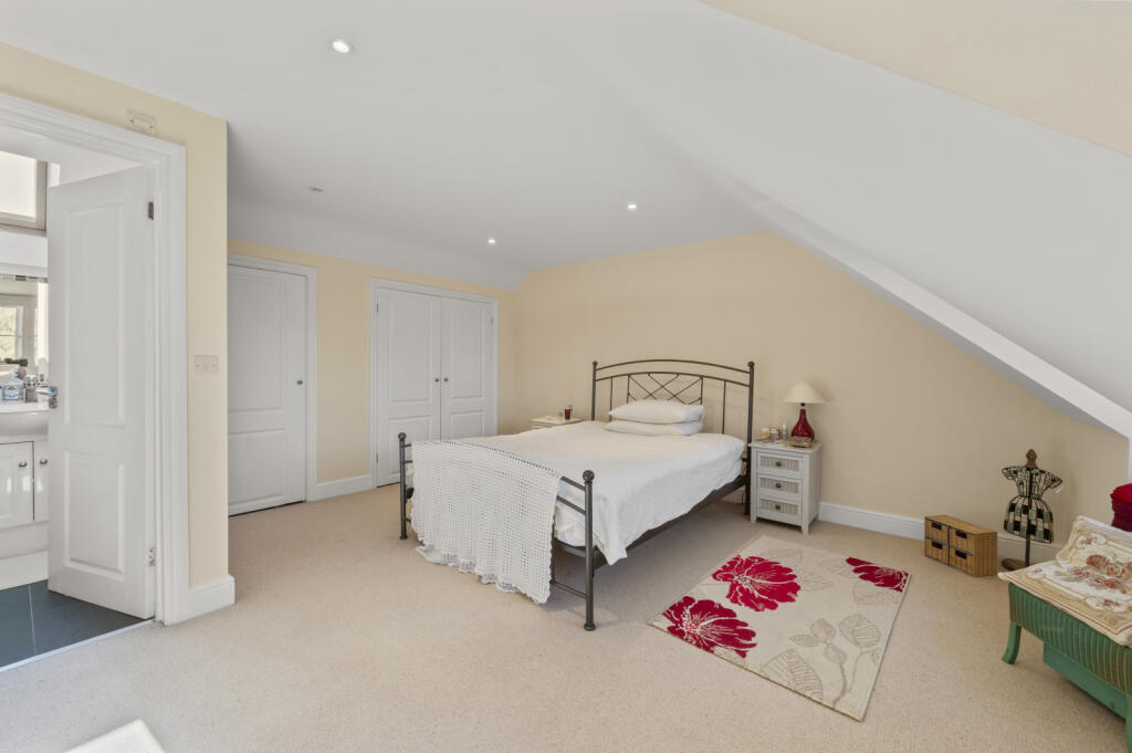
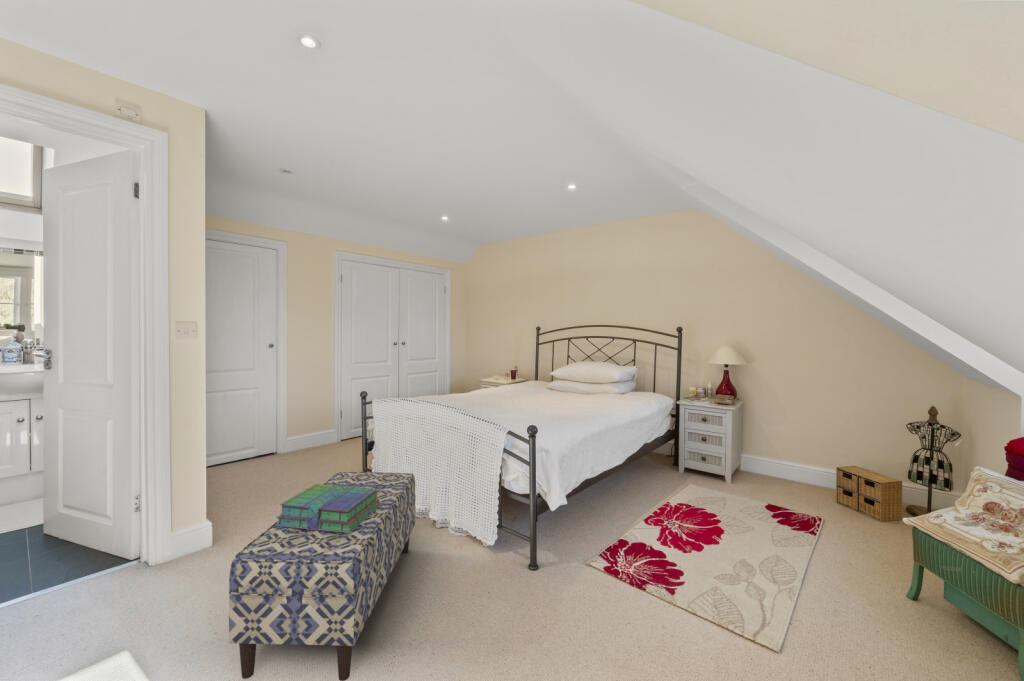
+ bench (344, 553)
+ stack of books (330, 505)
